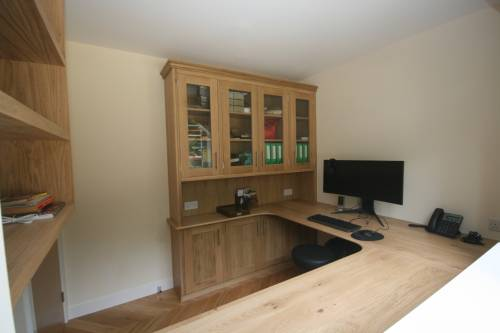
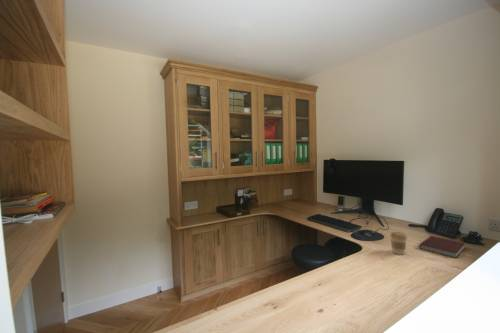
+ coffee cup (398, 242)
+ notebook (442, 245)
